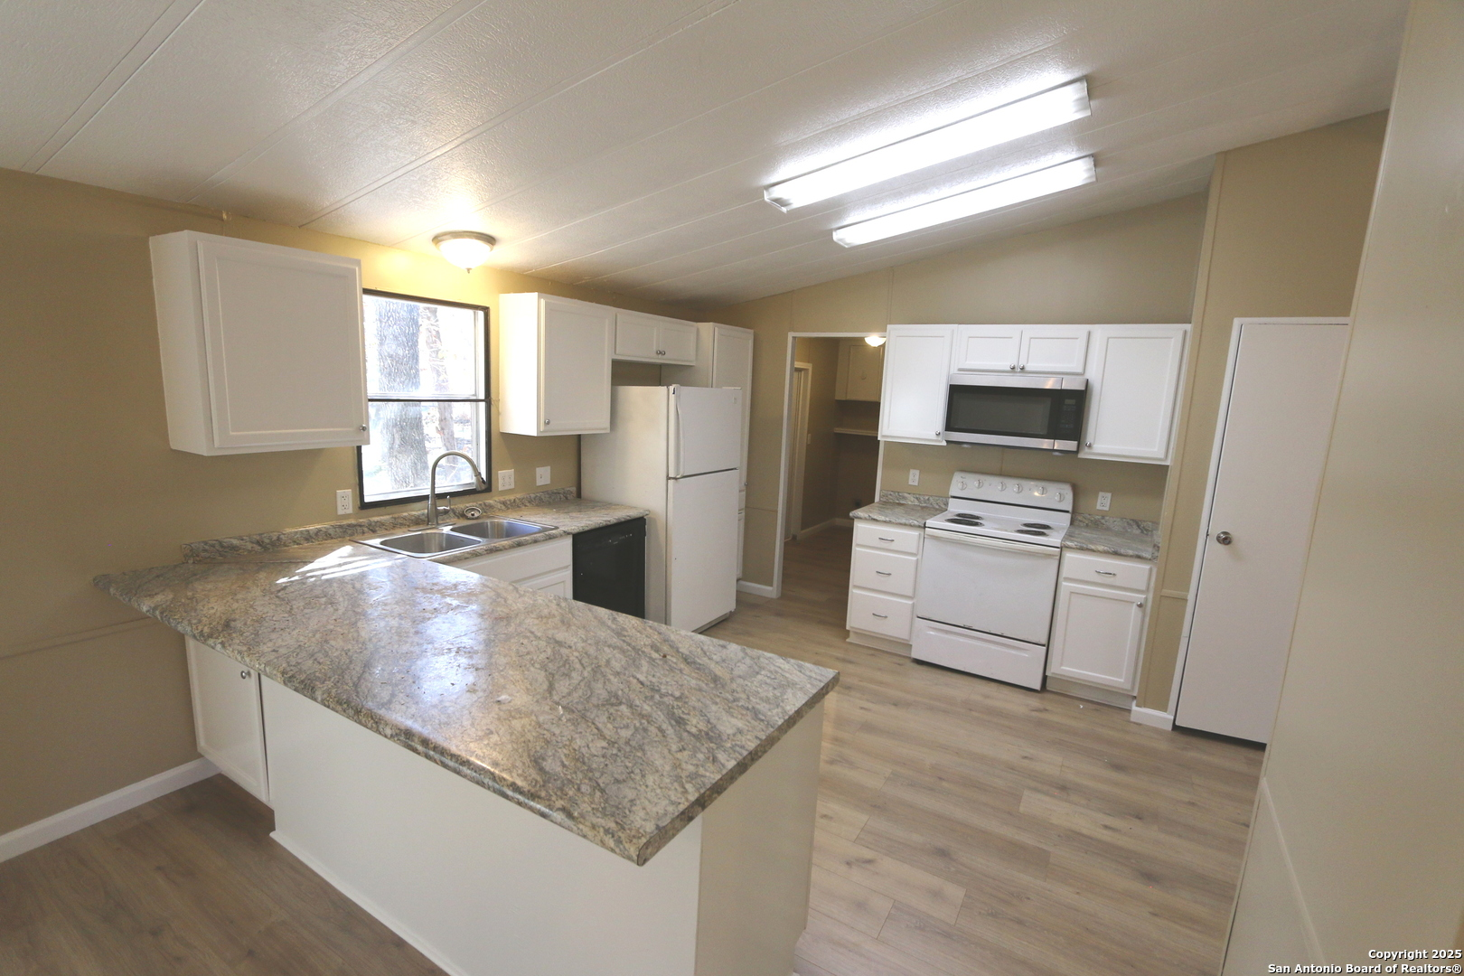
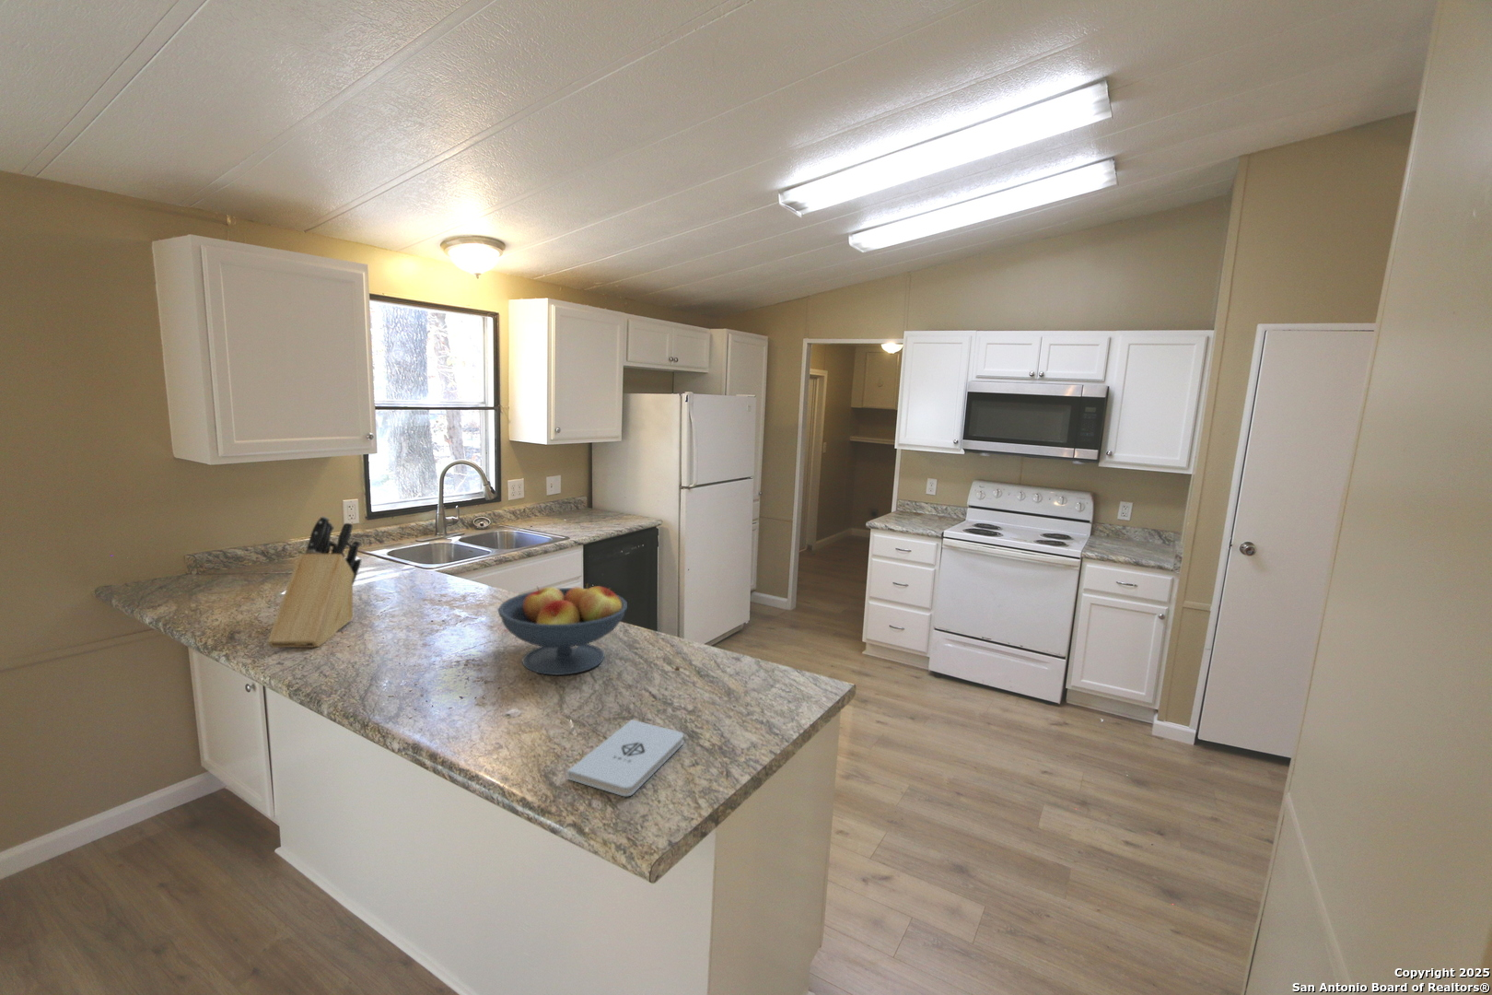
+ notepad (629, 754)
+ knife block (319, 576)
+ fruit bowl (564, 622)
